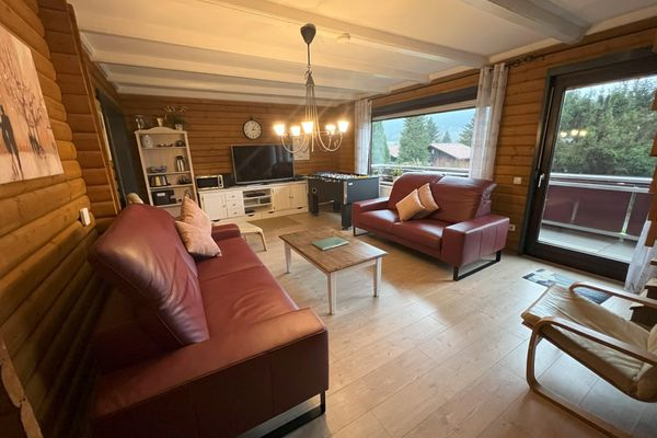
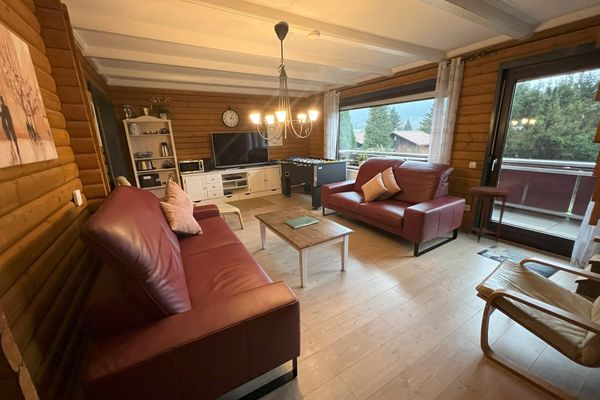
+ side table (484, 214)
